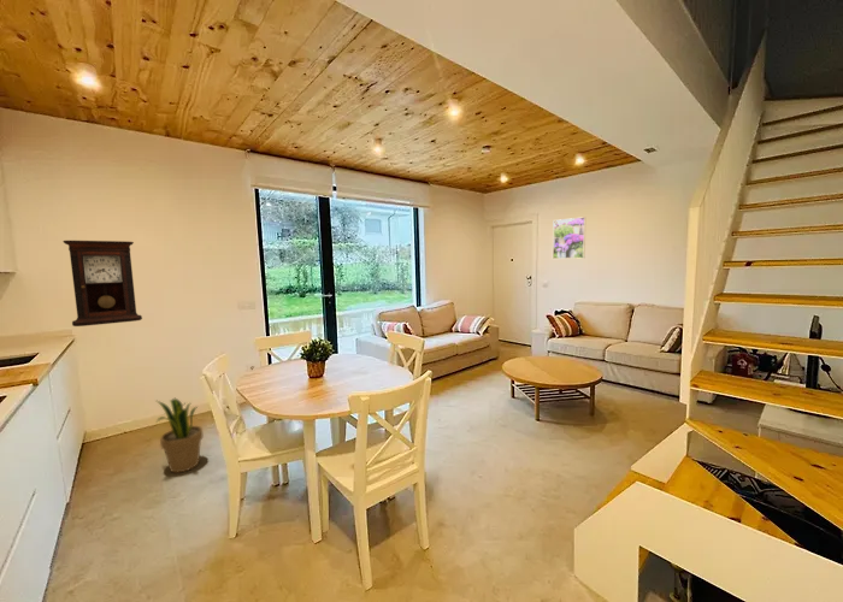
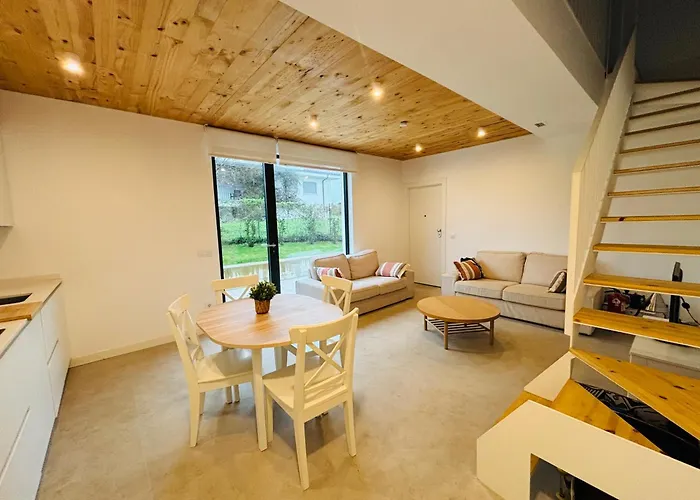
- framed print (568, 238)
- pendulum clock (104, 282)
- potted plant (177, 432)
